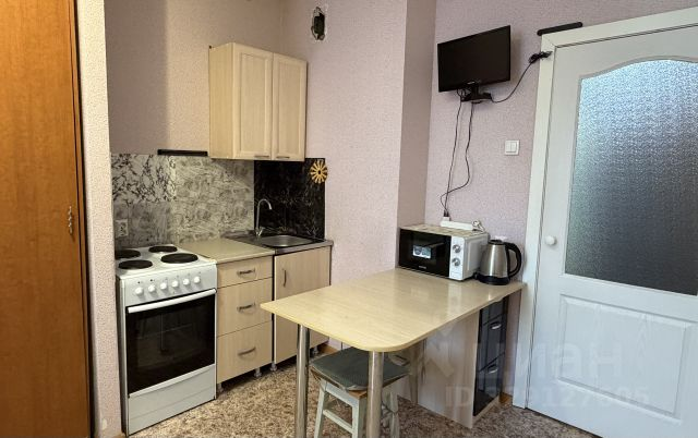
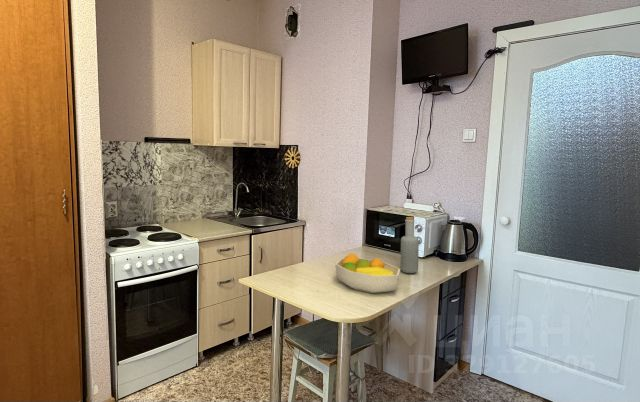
+ fruit bowl (367, 271)
+ bottle (410, 245)
